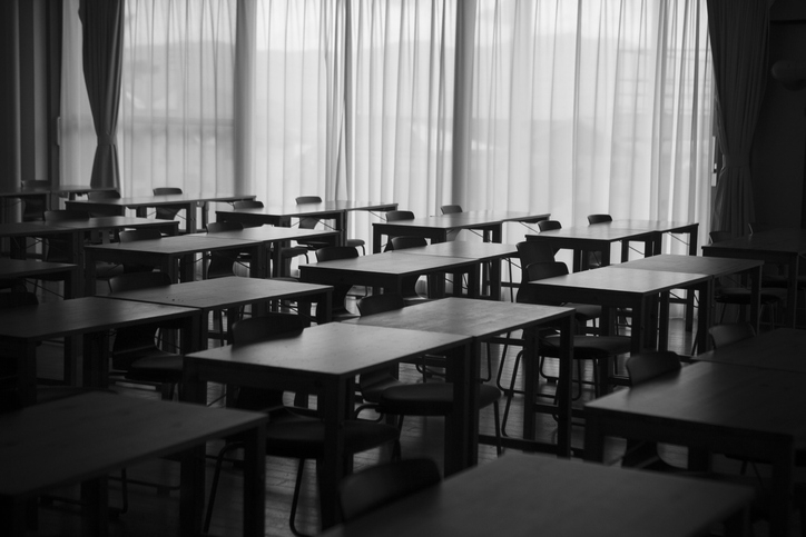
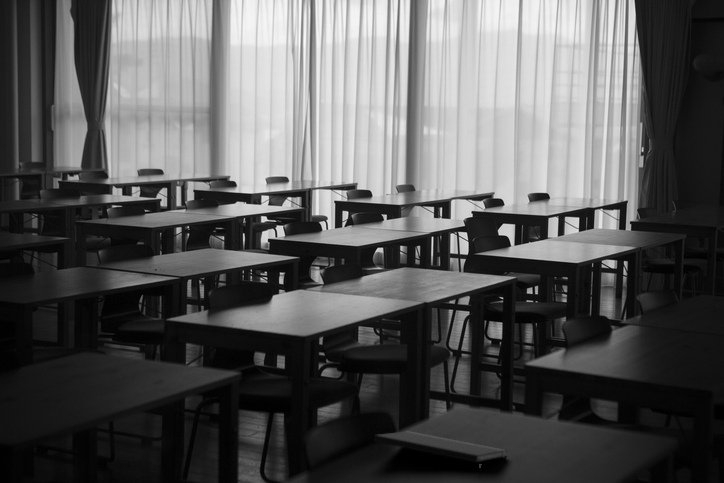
+ notepad (440, 445)
